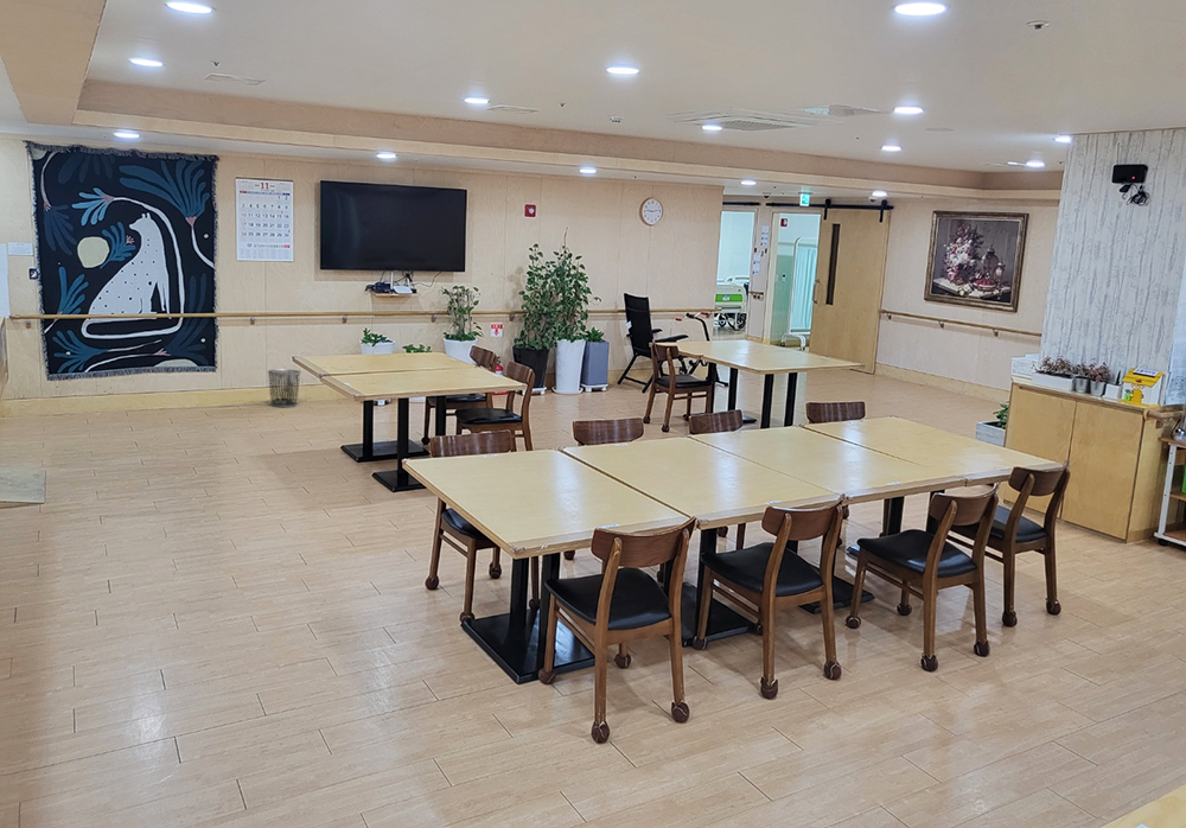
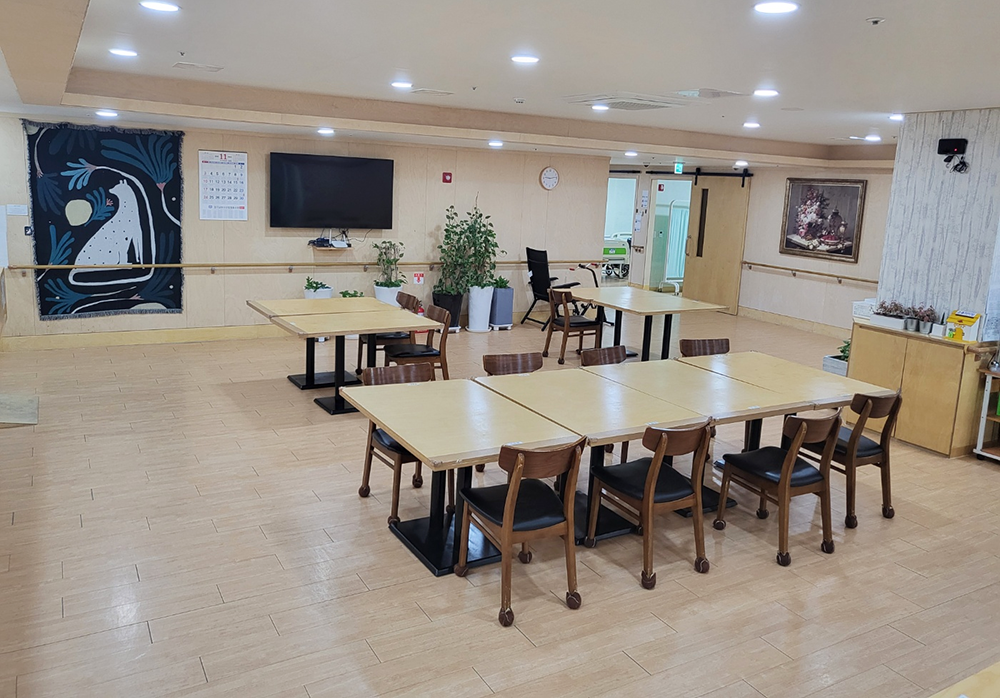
- waste bin (283, 388)
